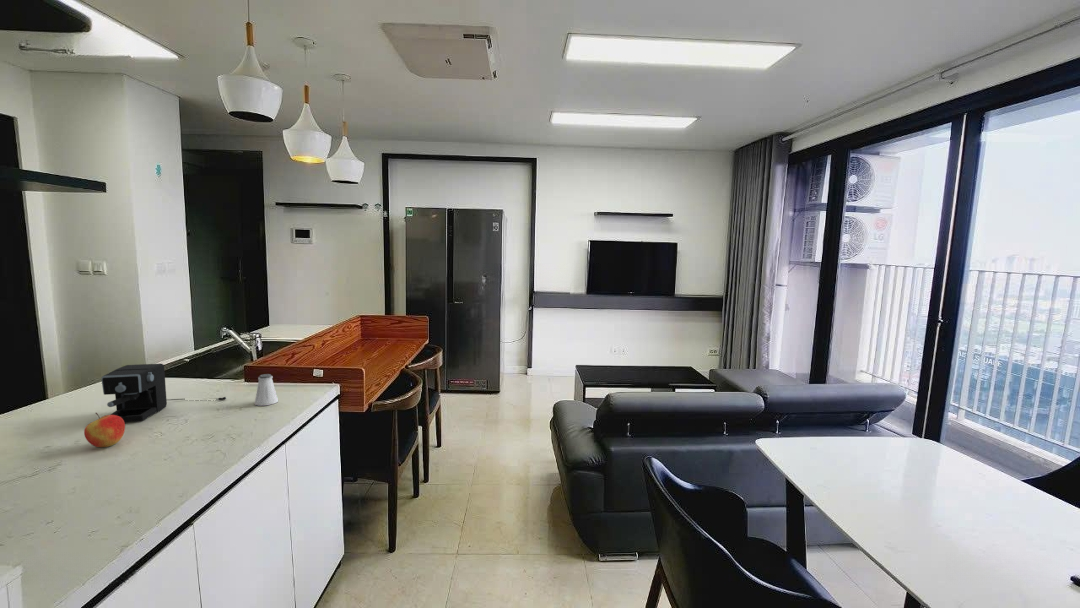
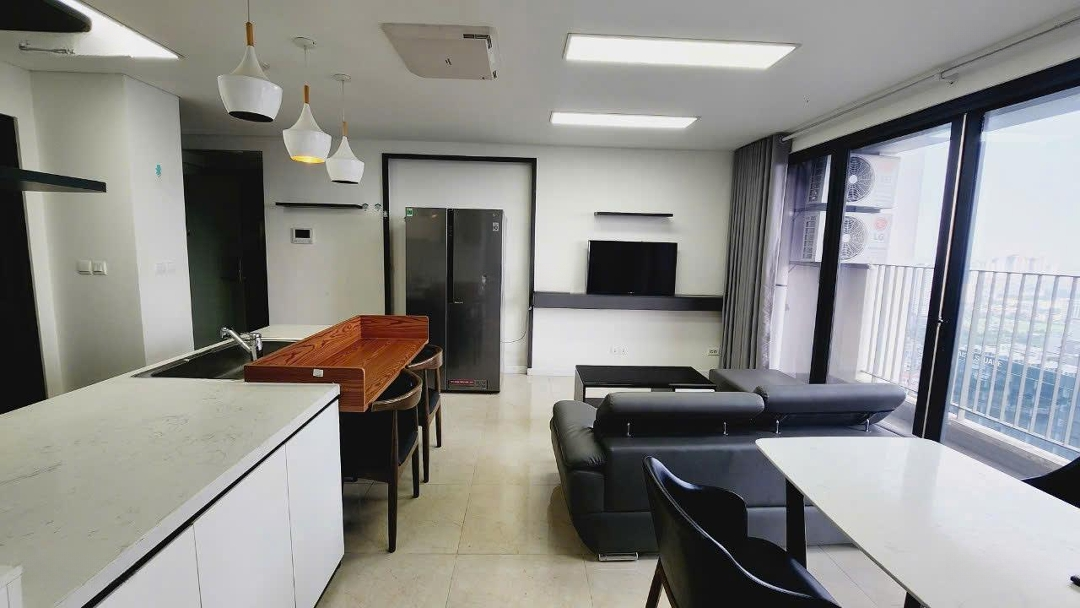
- apple (105, 428)
- saltshaker (265, 388)
- coffee maker (165, 389)
